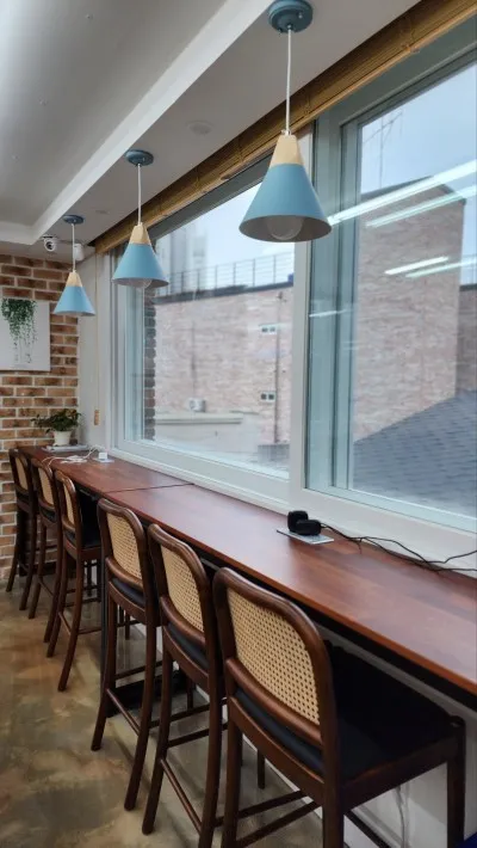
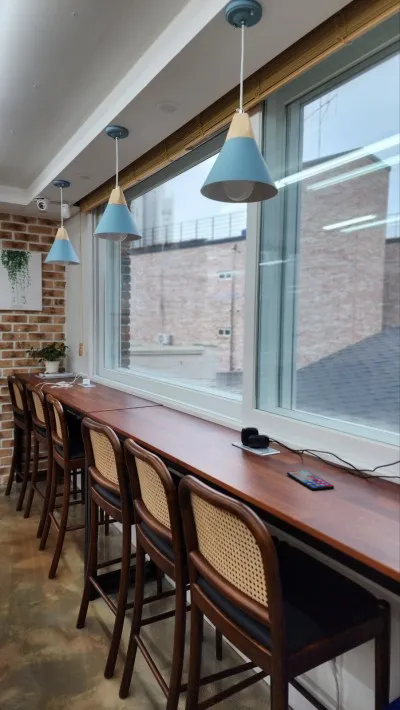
+ smartphone (309, 479)
